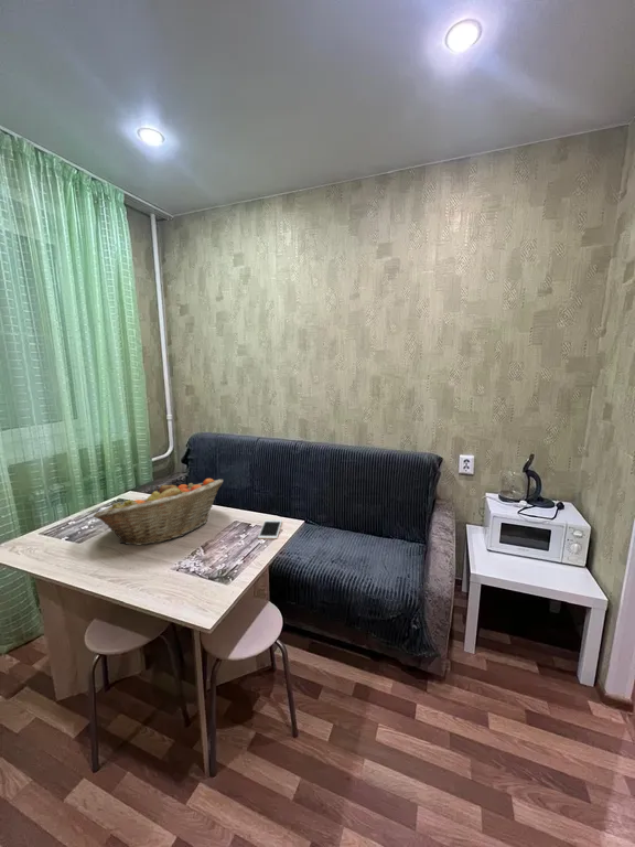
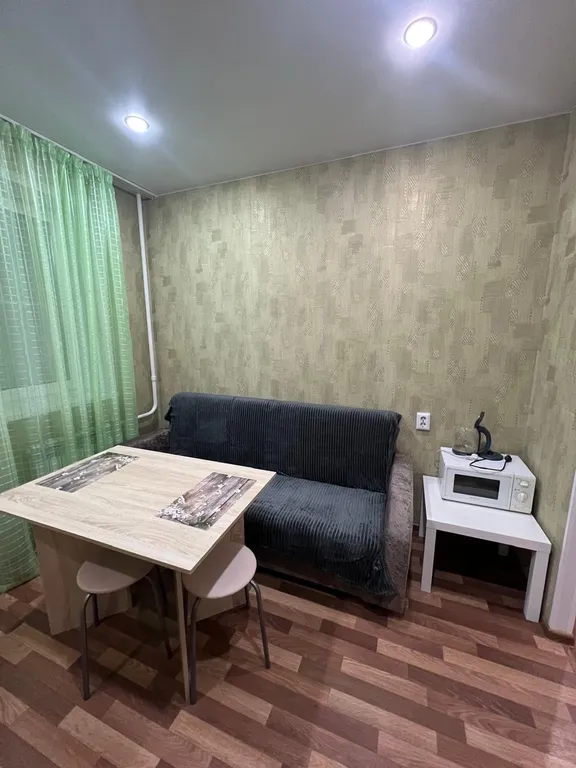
- fruit basket (164, 505)
- cell phone (270, 528)
